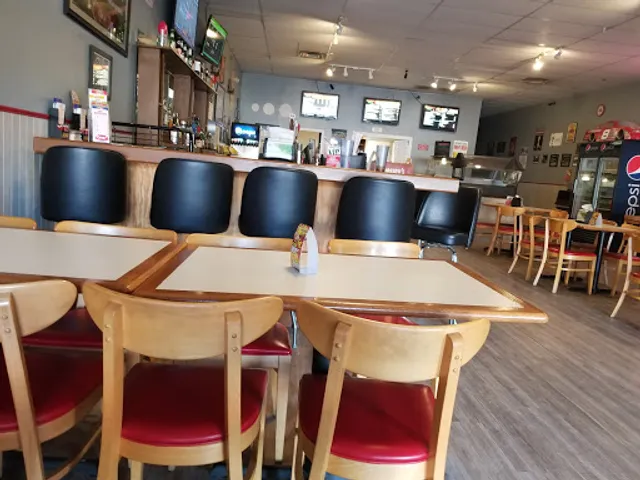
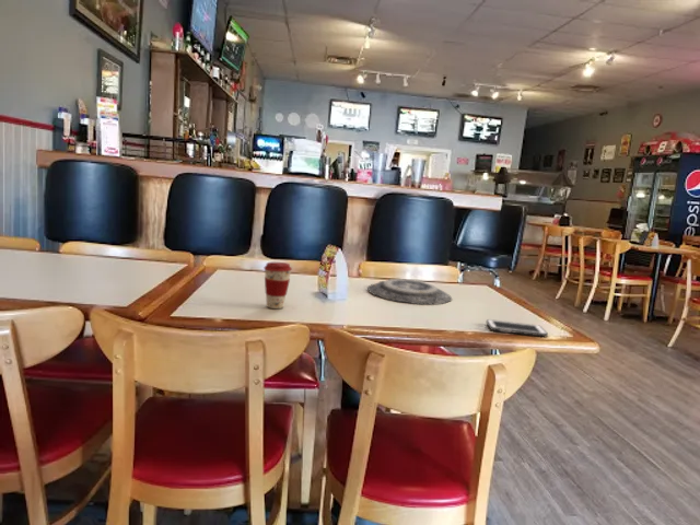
+ plate (410, 289)
+ coffee cup (276, 284)
+ cell phone (515, 327)
